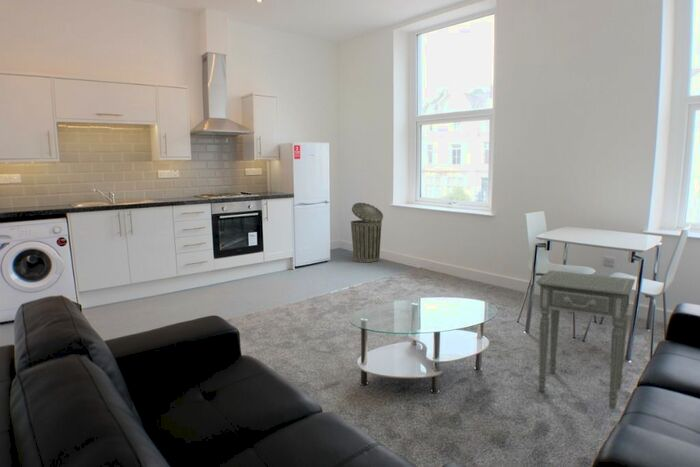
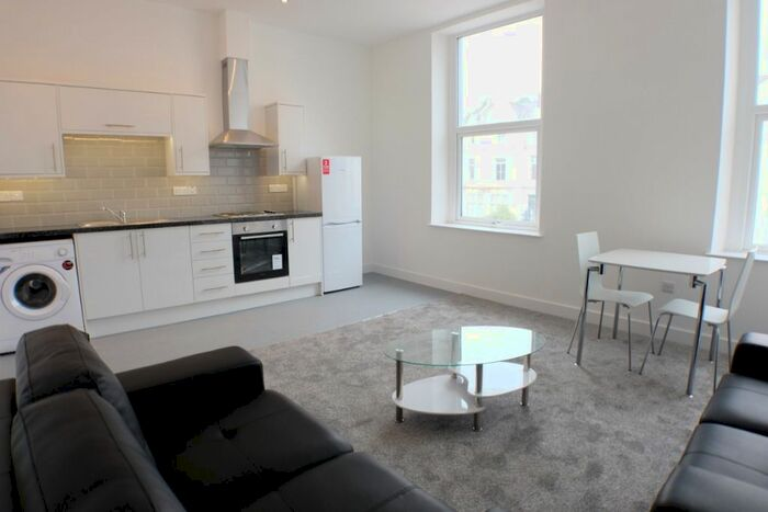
- trash can (366, 231)
- side table (582, 313)
